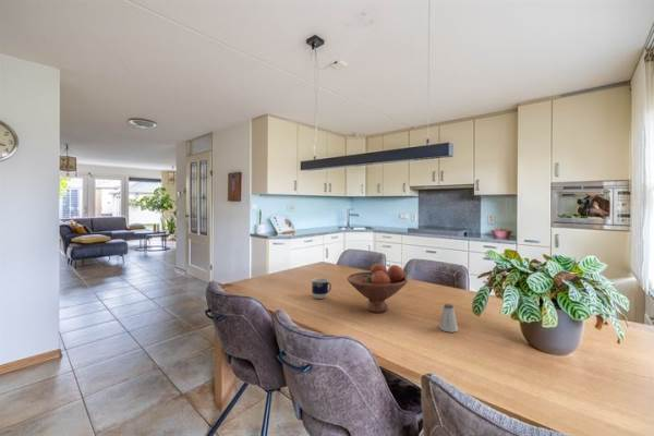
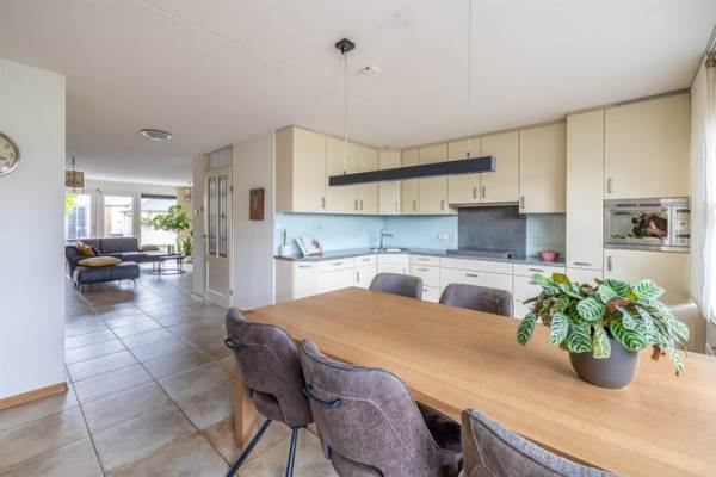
- fruit bowl (376, 287)
- saltshaker (448, 316)
- cup (322, 289)
